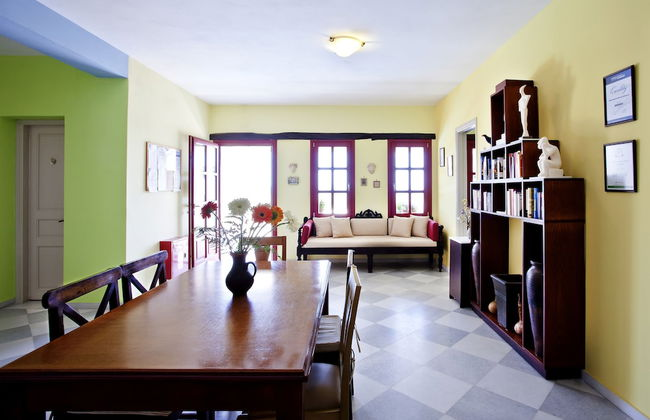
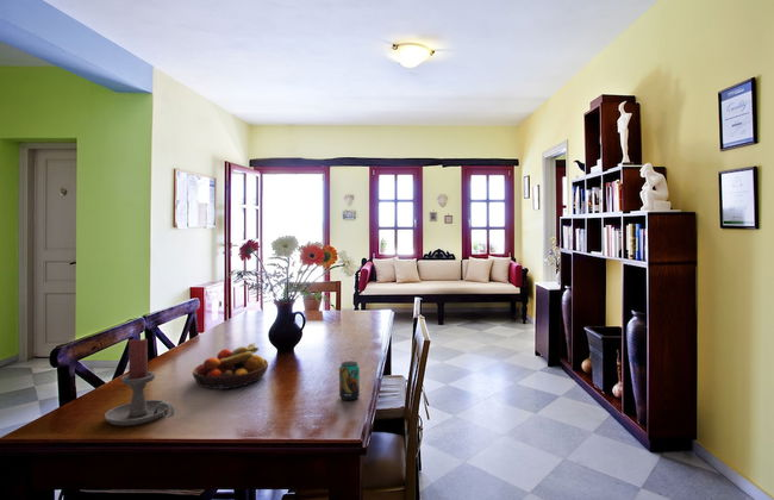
+ fruit bowl (231, 362)
+ candle holder (144, 377)
+ beverage can (349, 380)
